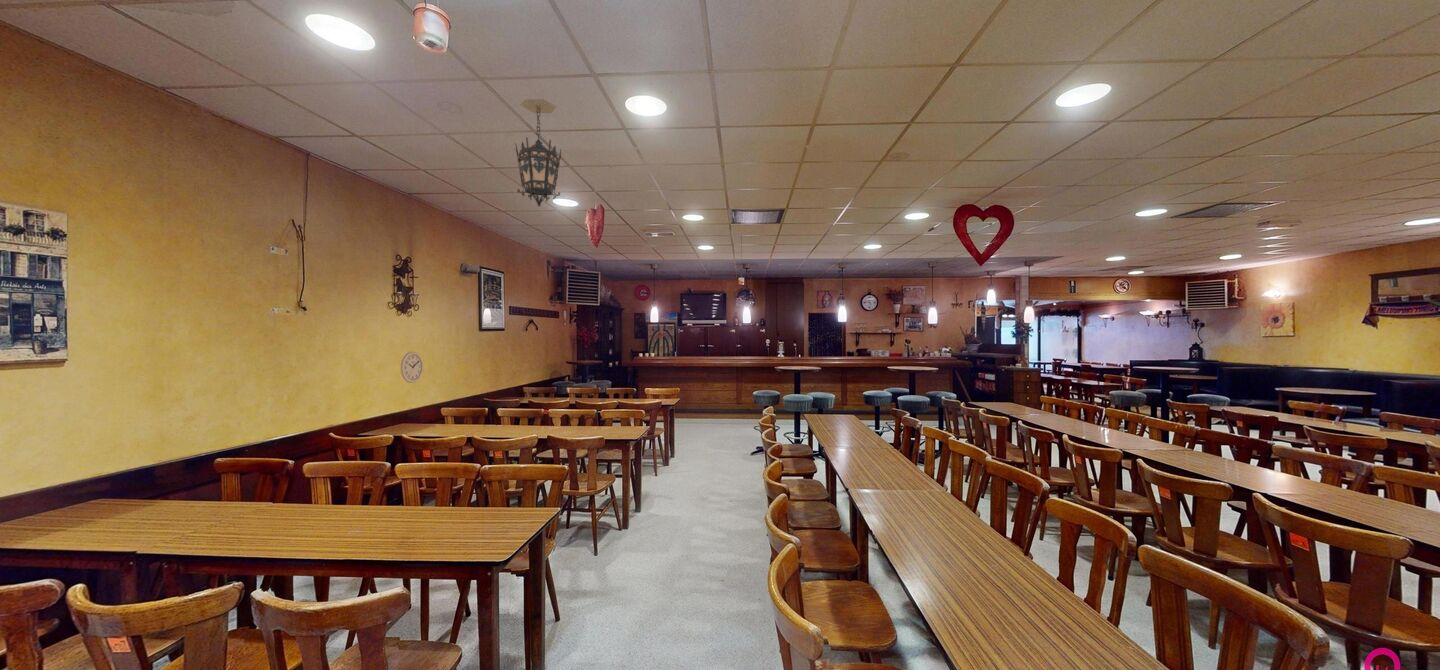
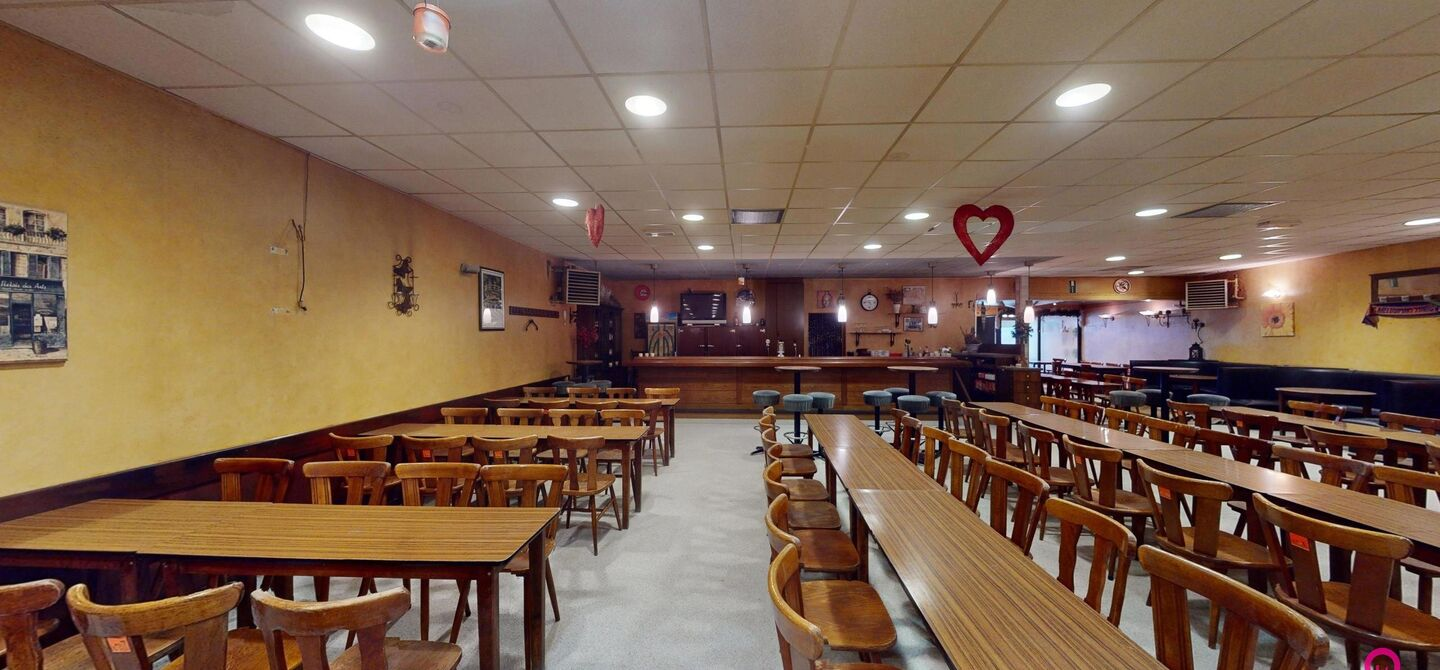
- hanging lantern (538, 156)
- wall clock (412, 367)
